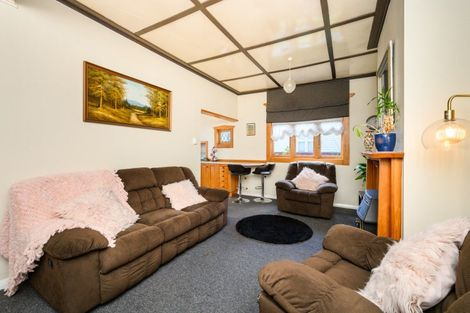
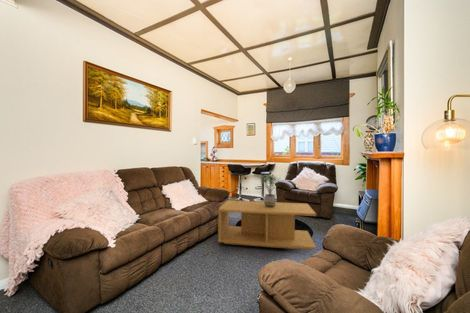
+ potted plant (269, 189)
+ coffee table (265, 223)
